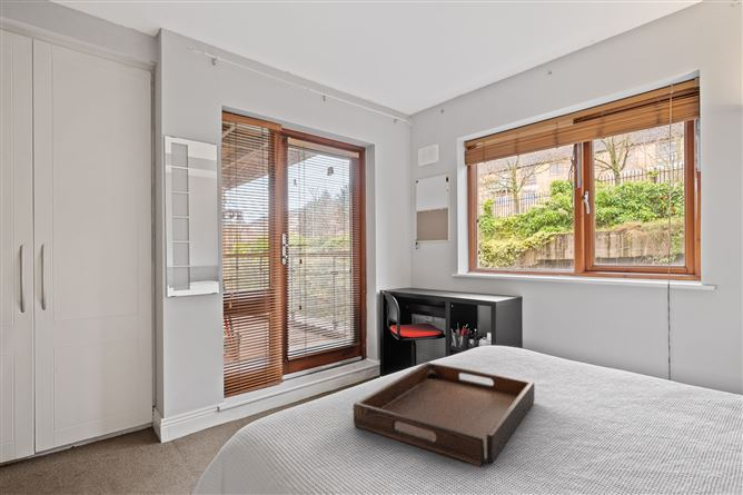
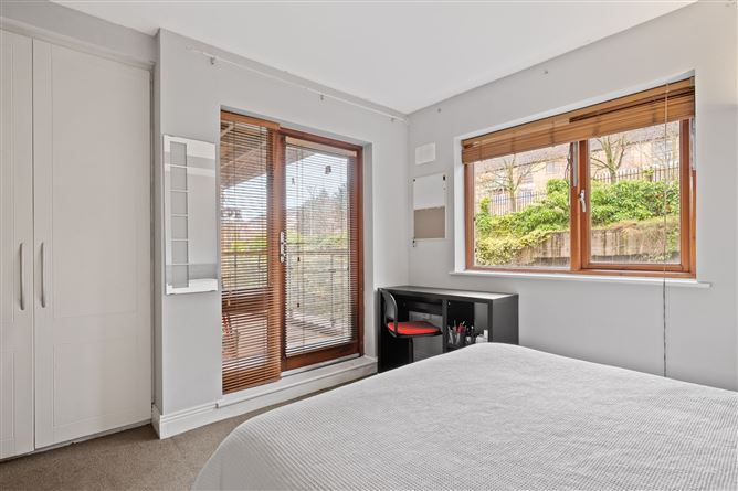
- serving tray (449, 402)
